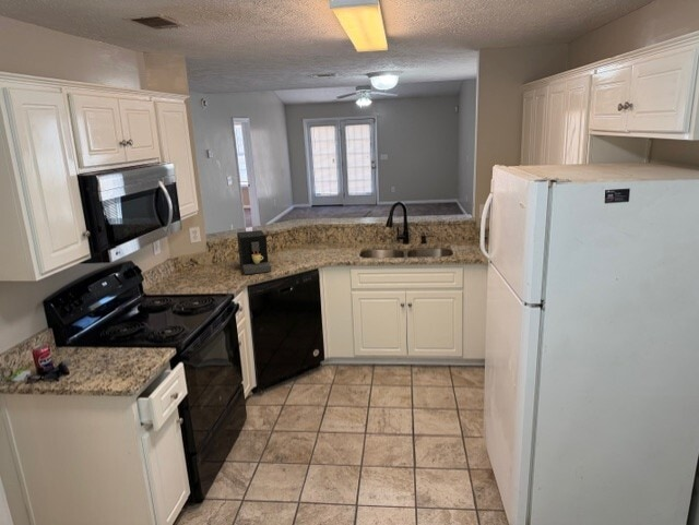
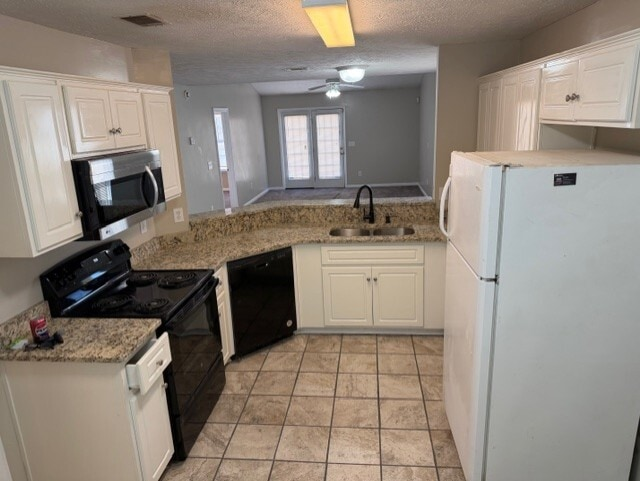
- coffee maker (253, 251)
